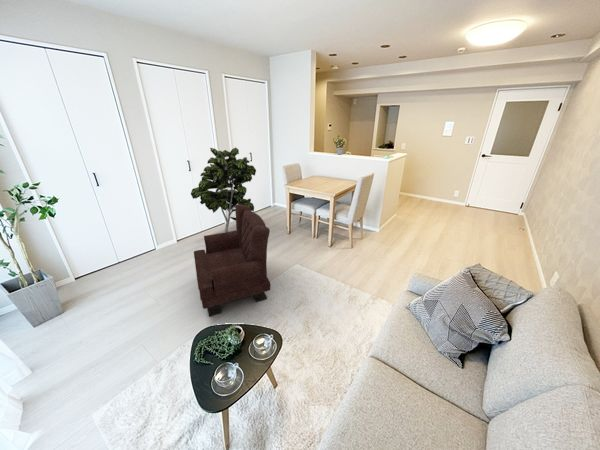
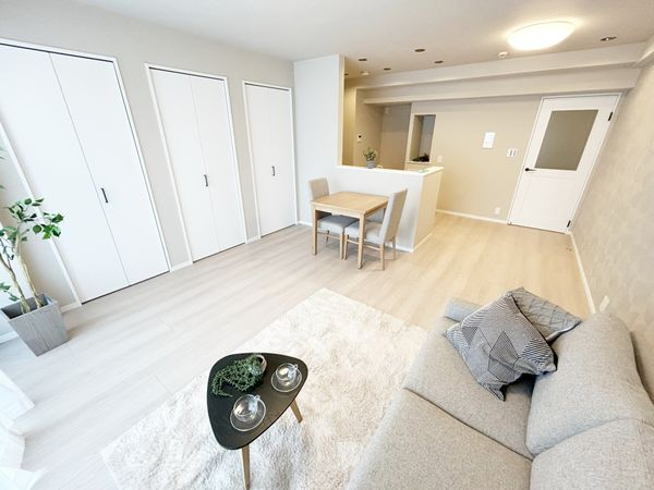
- armchair (230, 254)
- indoor plant (223, 195)
